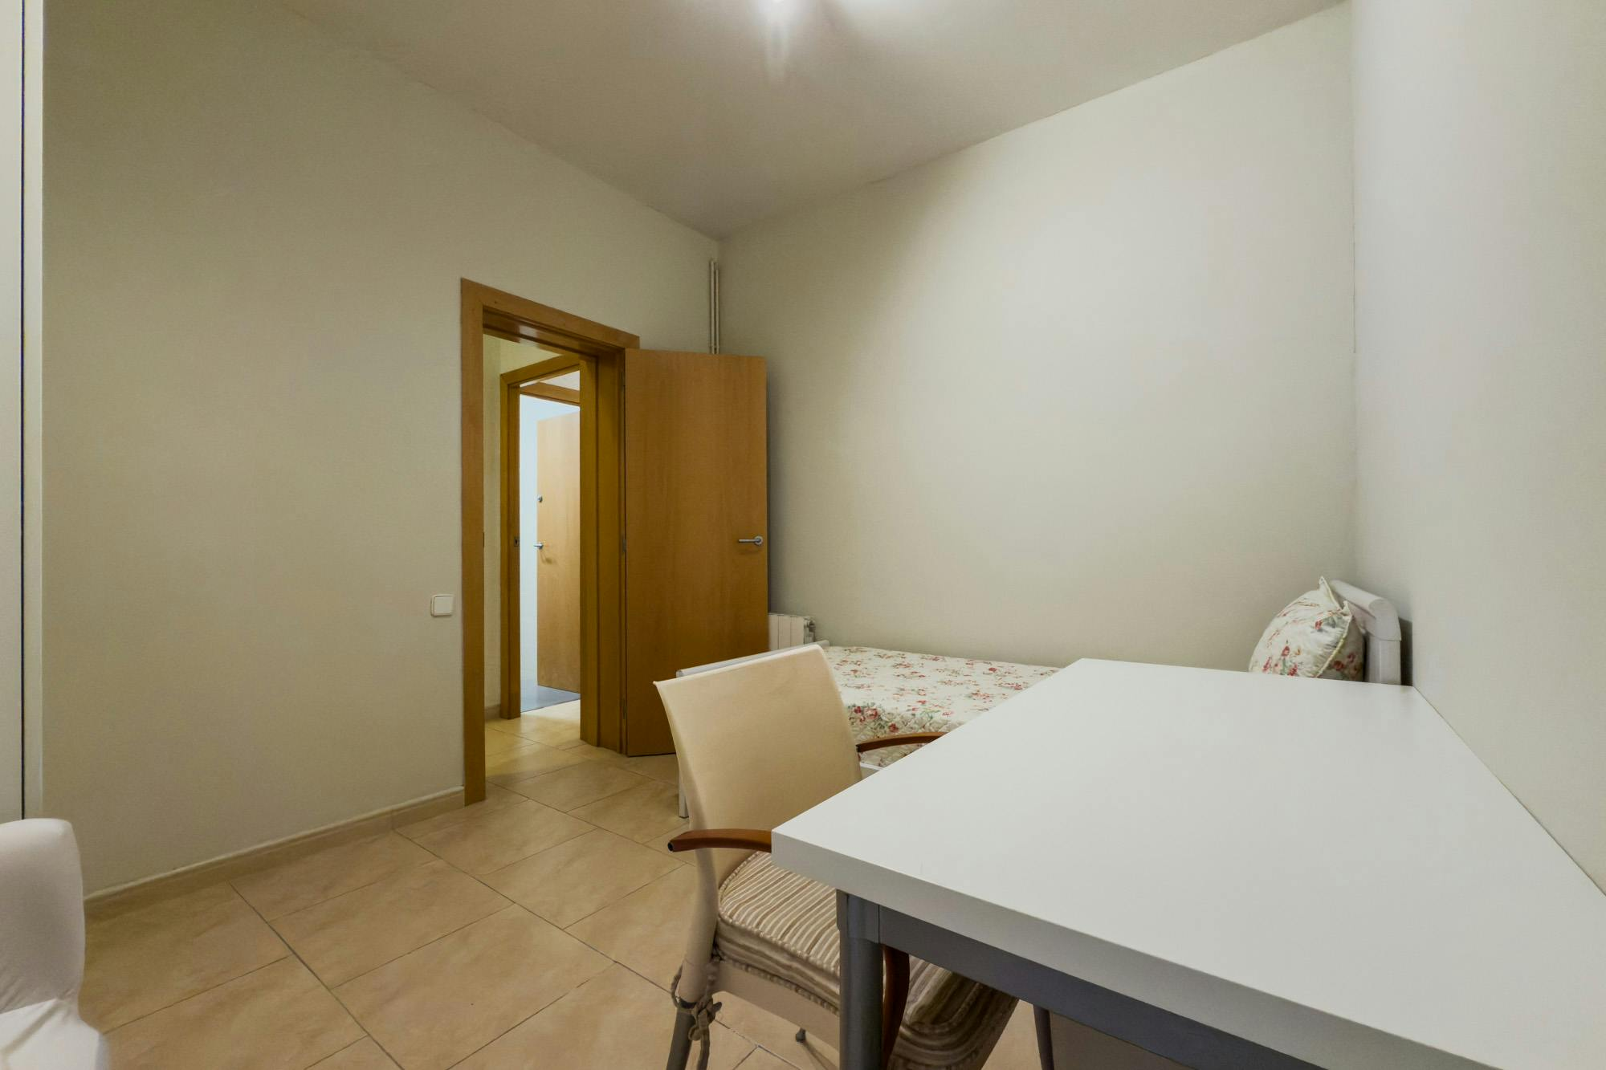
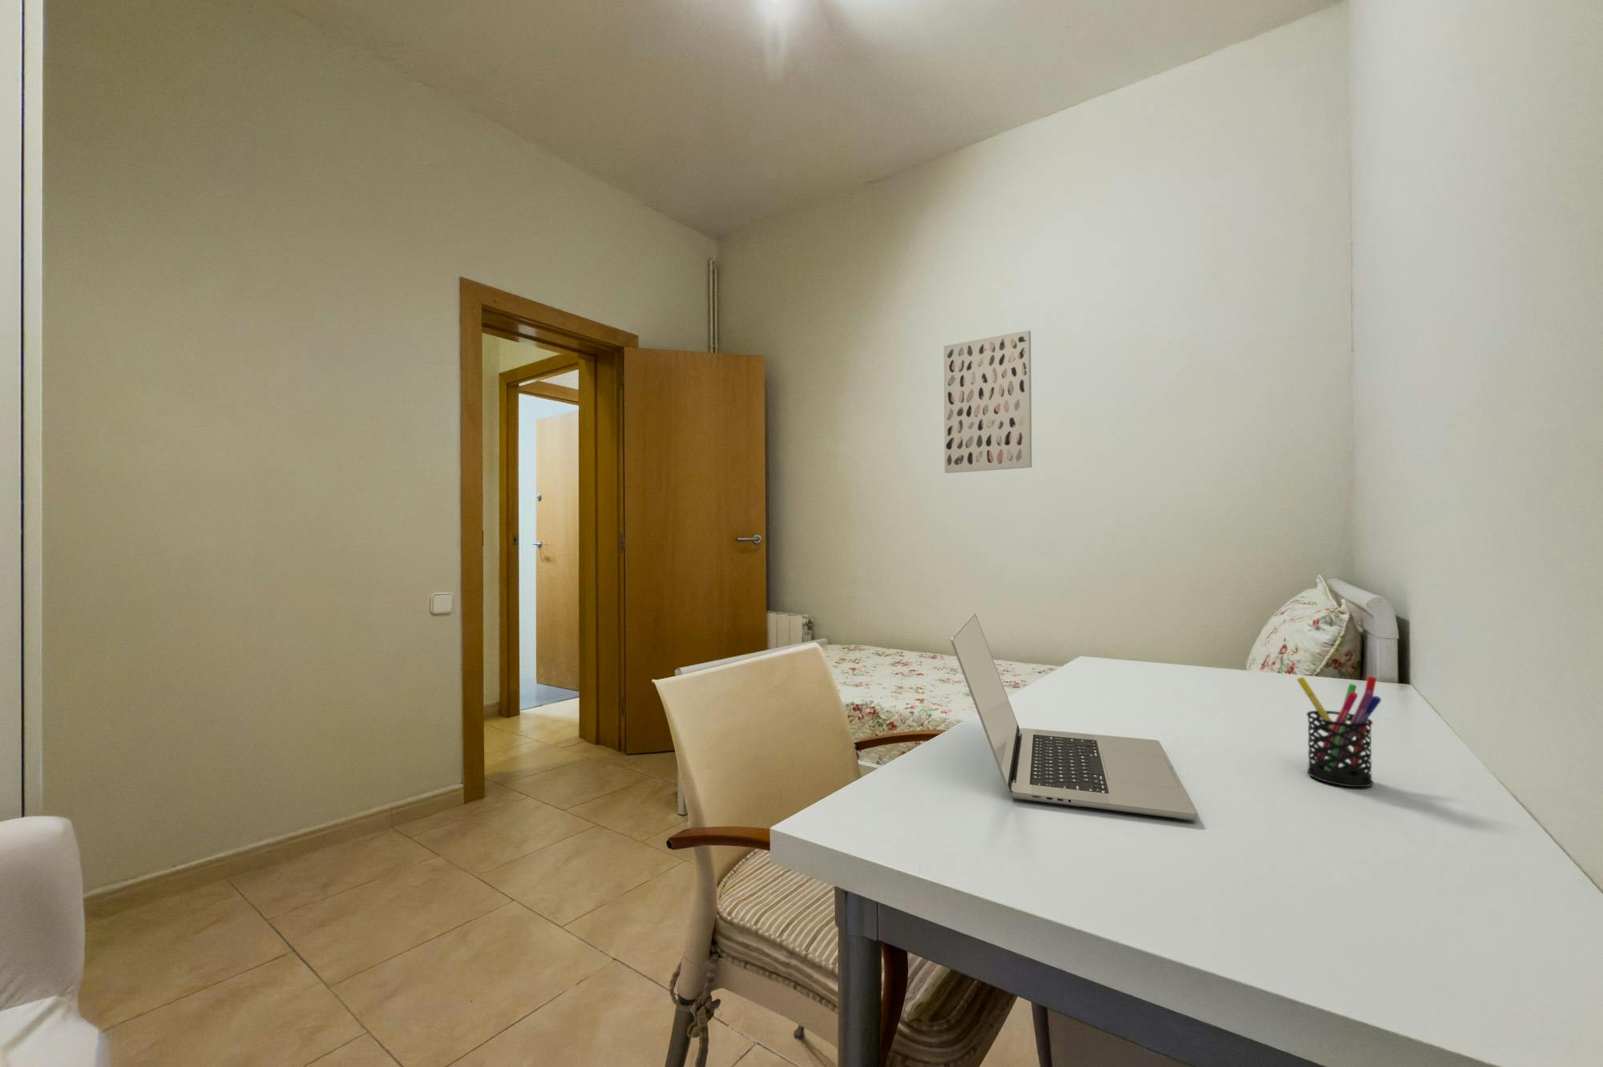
+ laptop (1057, 731)
+ wall art (986, 404)
+ pen holder (1344, 724)
